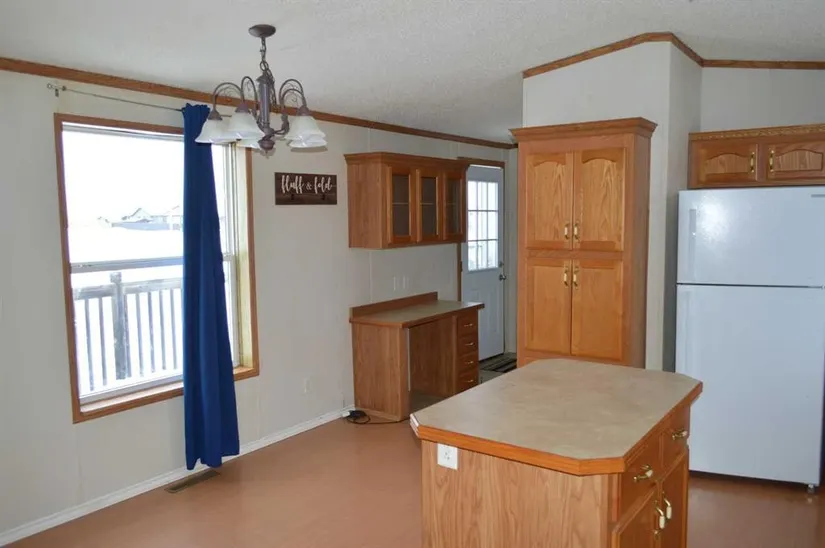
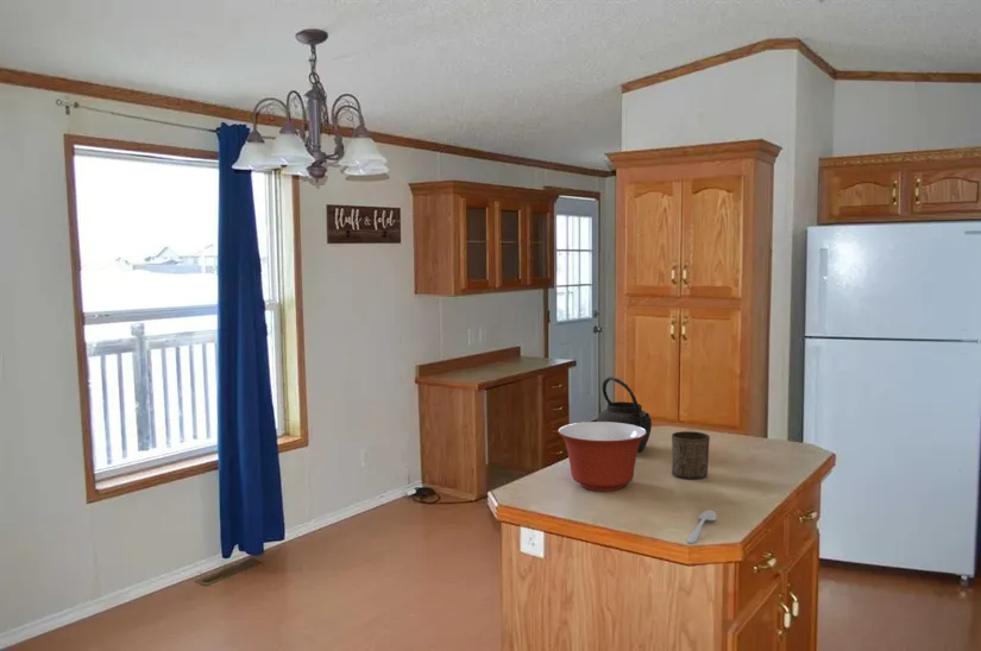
+ mixing bowl (602, 457)
+ kettle (625, 413)
+ cup (690, 455)
+ spoon (700, 525)
